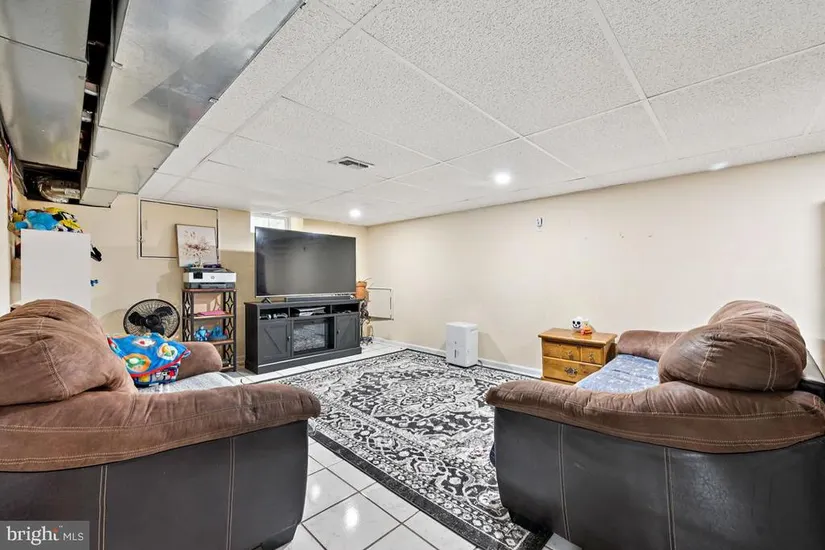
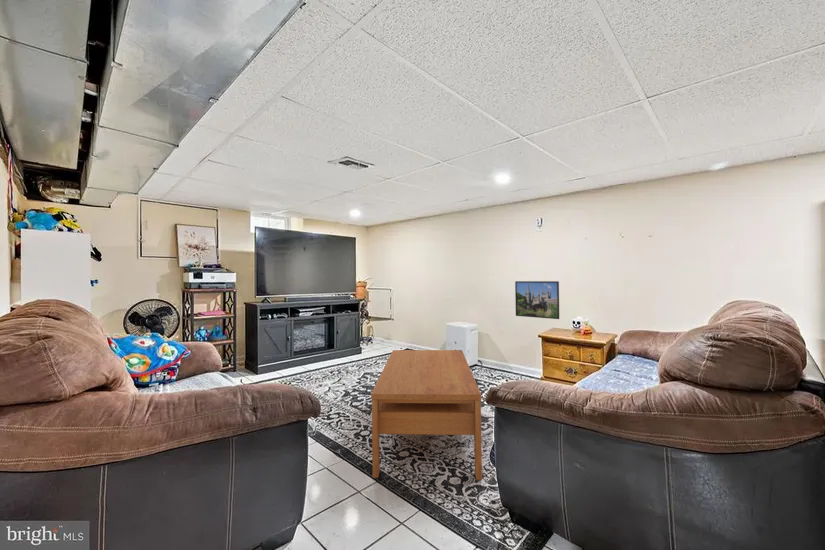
+ coffee table (427, 399)
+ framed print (536, 299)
